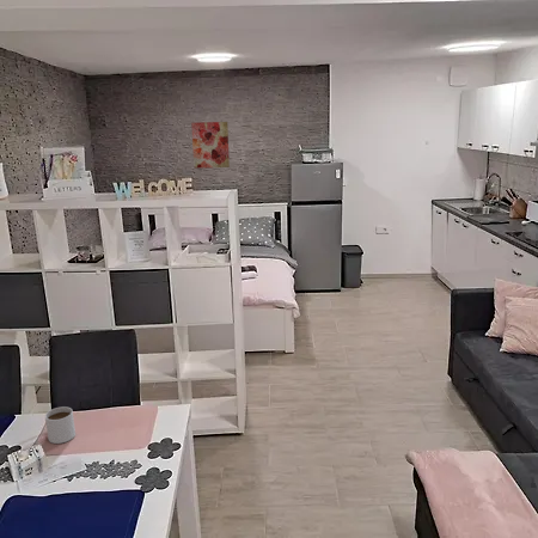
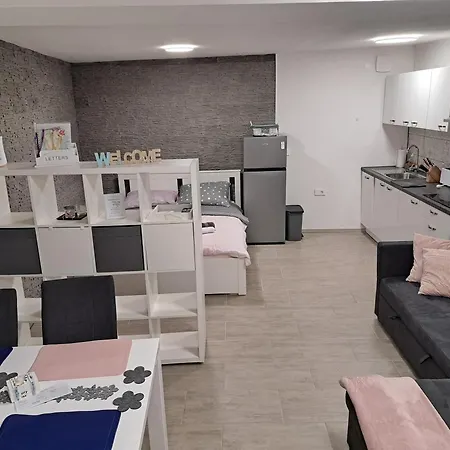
- wall art (210, 145)
- mug (60, 422)
